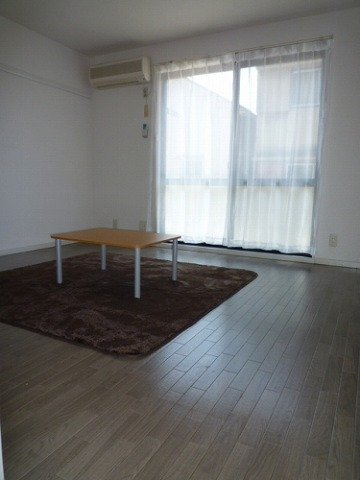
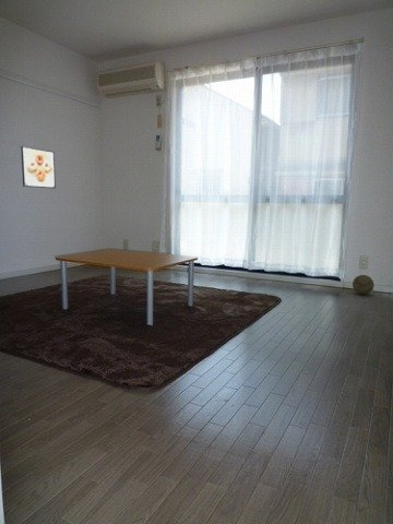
+ decorative ball (362, 284)
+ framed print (38, 168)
